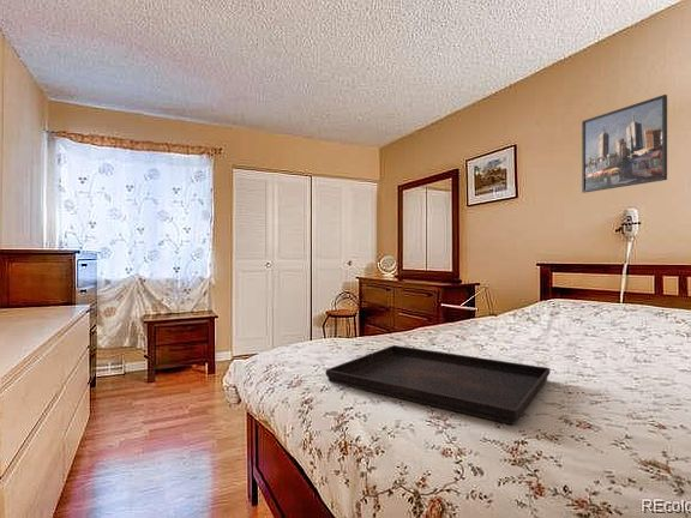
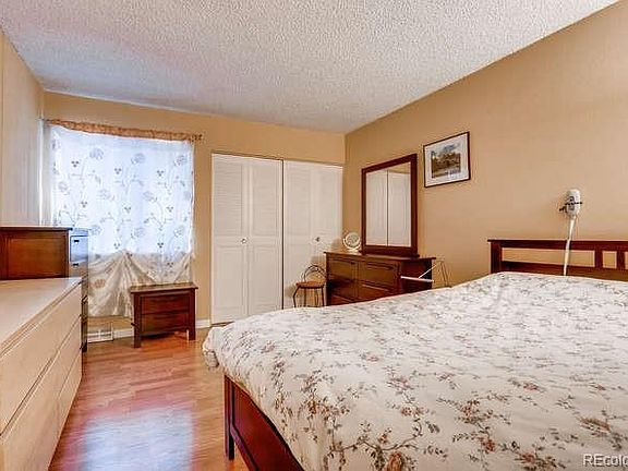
- serving tray (438, 374)
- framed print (620, 147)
